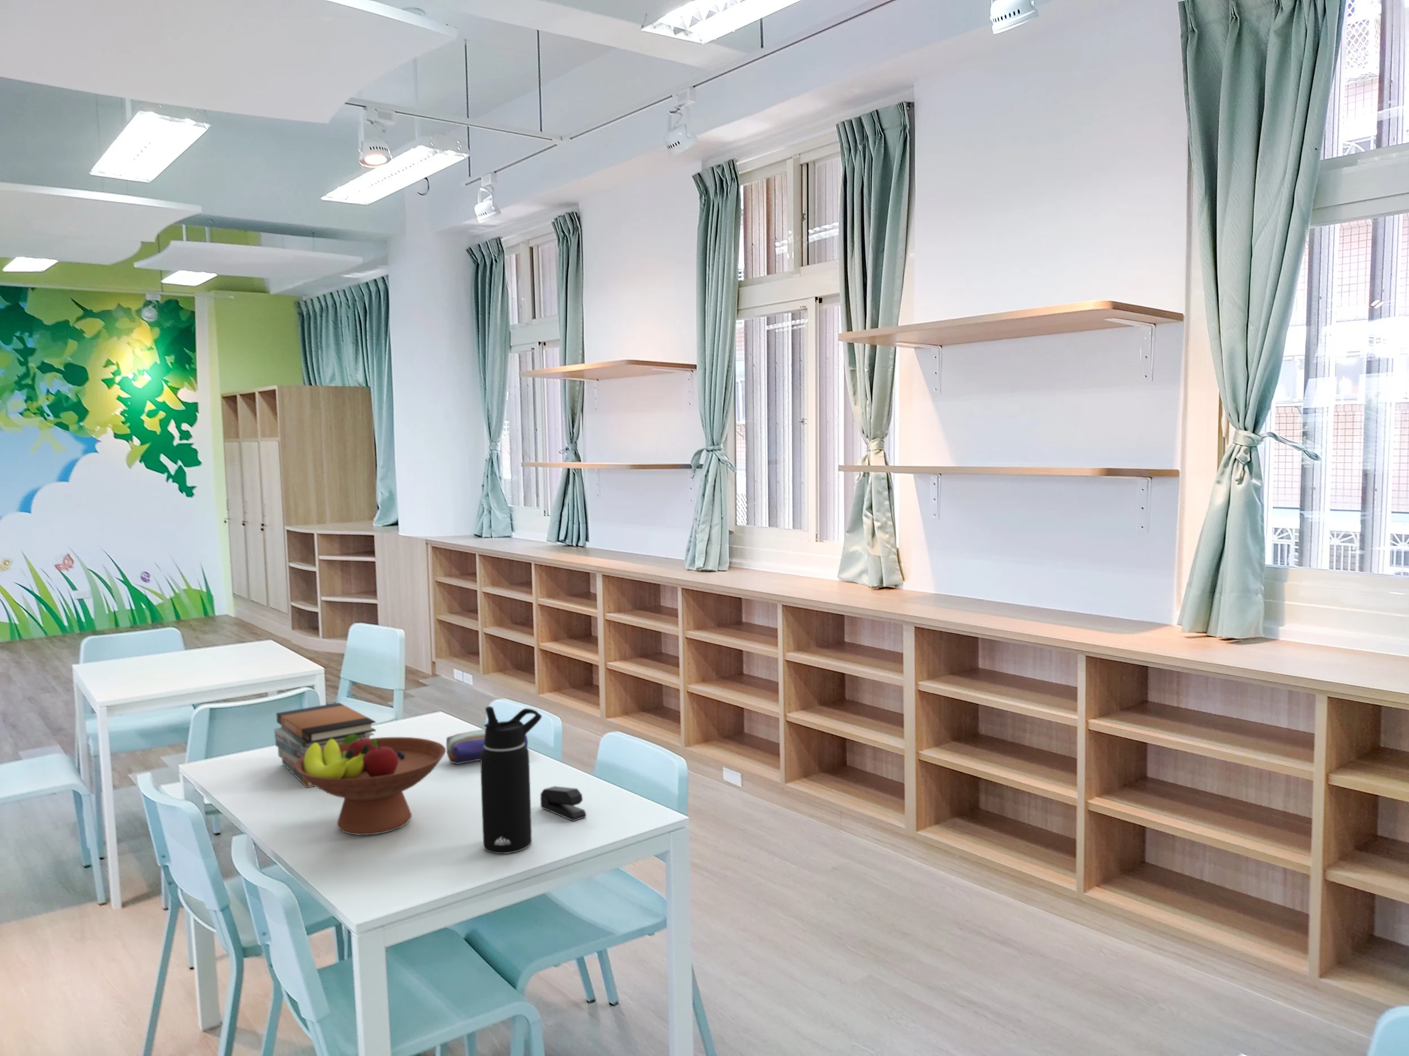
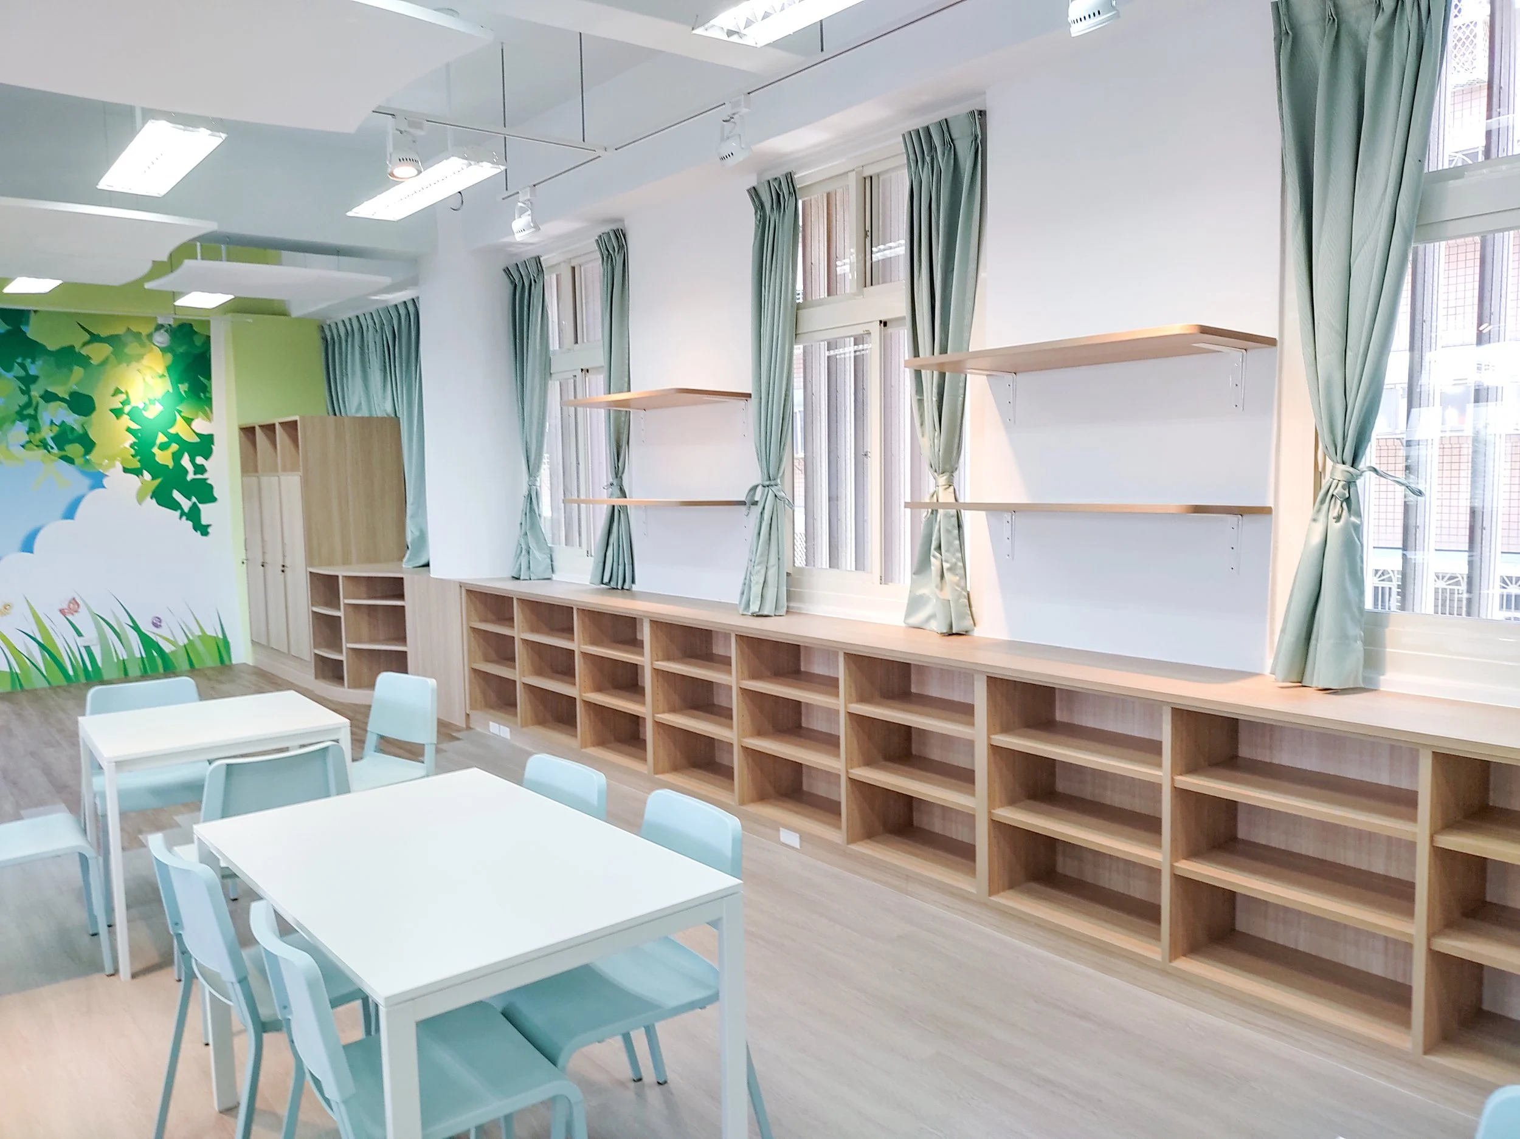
- stapler (561, 799)
- water bottle (511, 773)
- fruit bowl (373, 776)
- pencil case (484, 744)
- book stack (324, 743)
